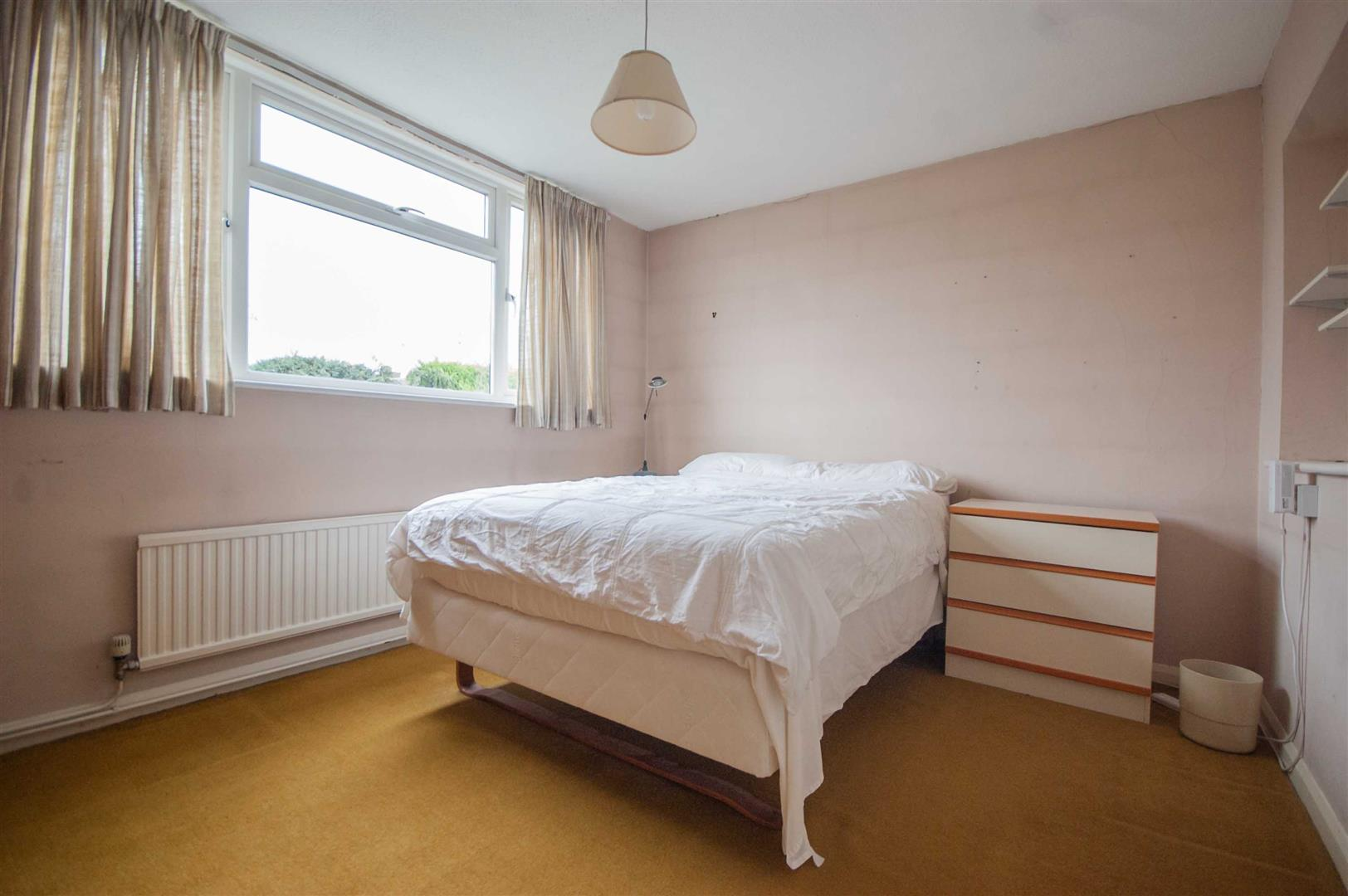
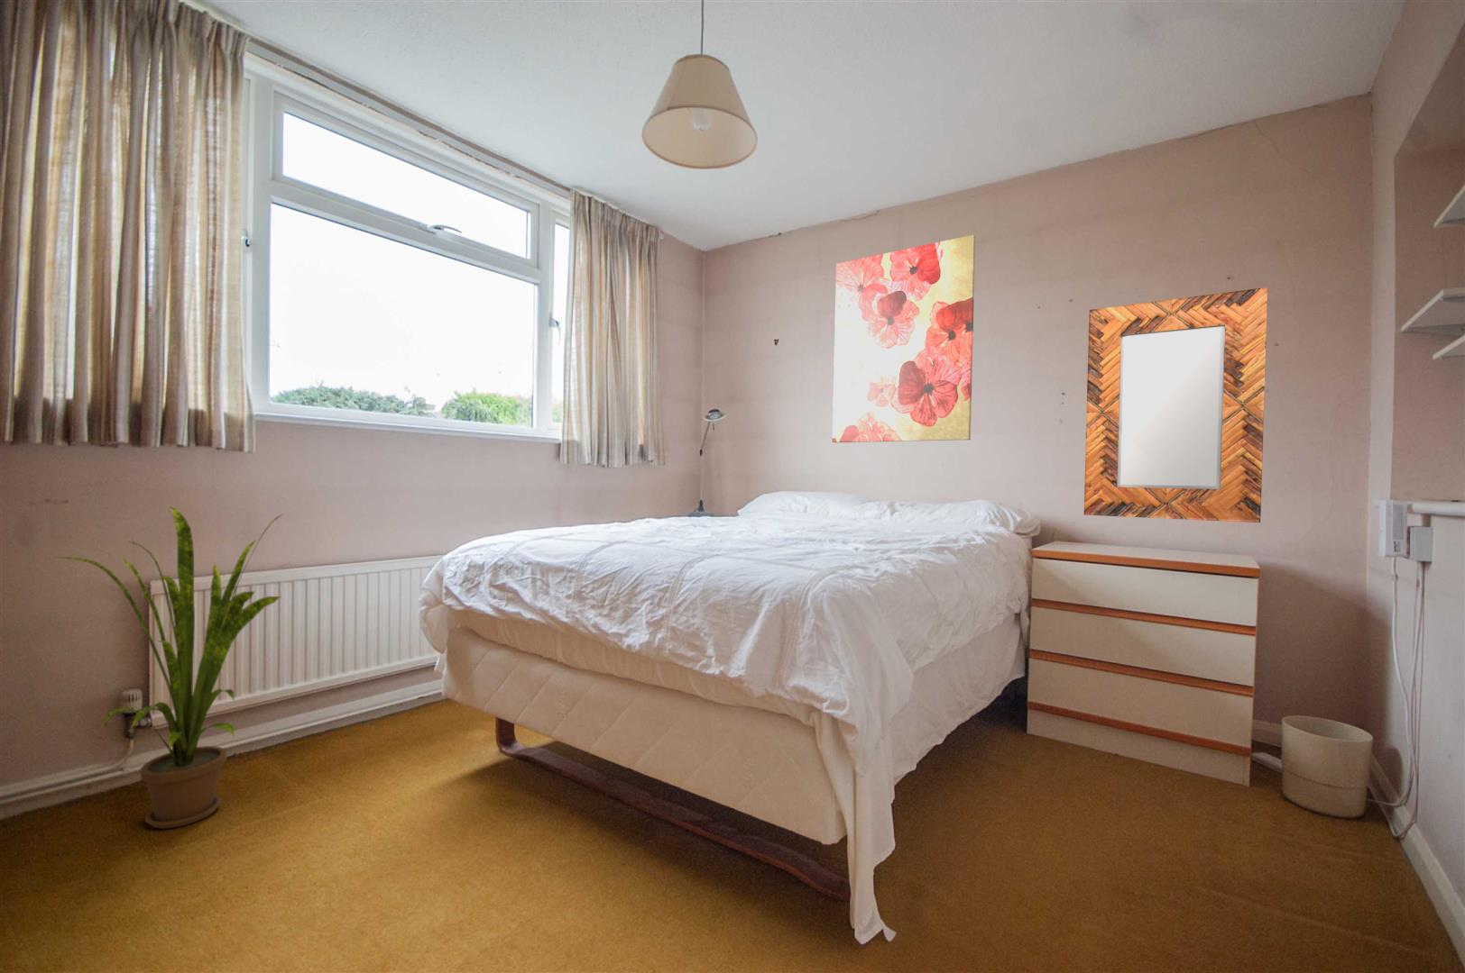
+ home mirror (1169, 409)
+ house plant (174, 661)
+ wall art (899, 346)
